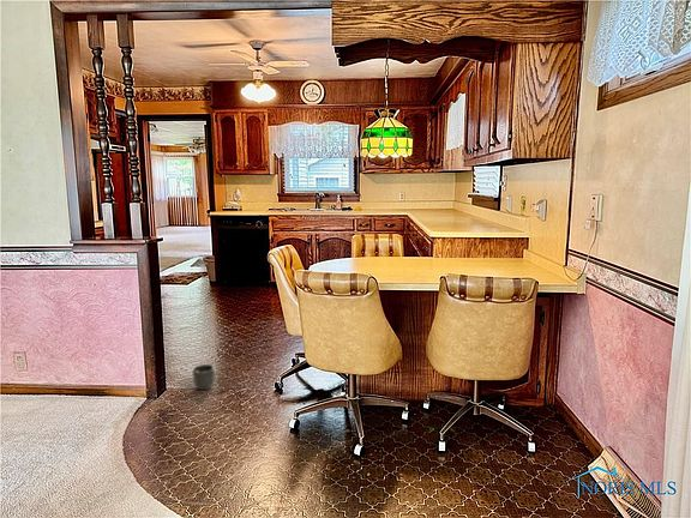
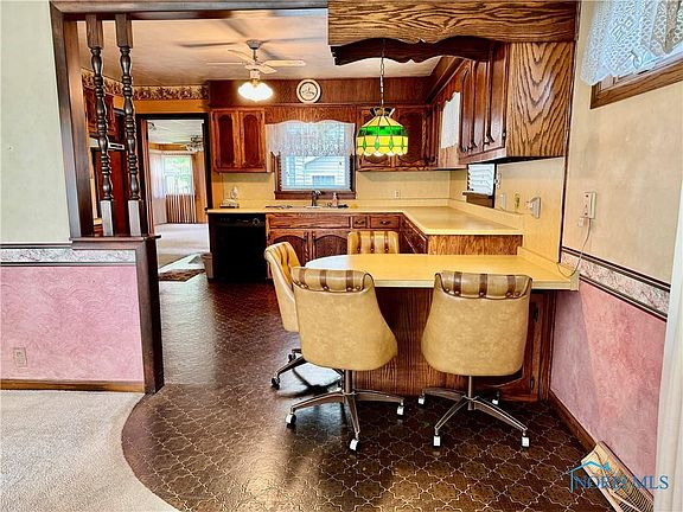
- planter (204, 378)
